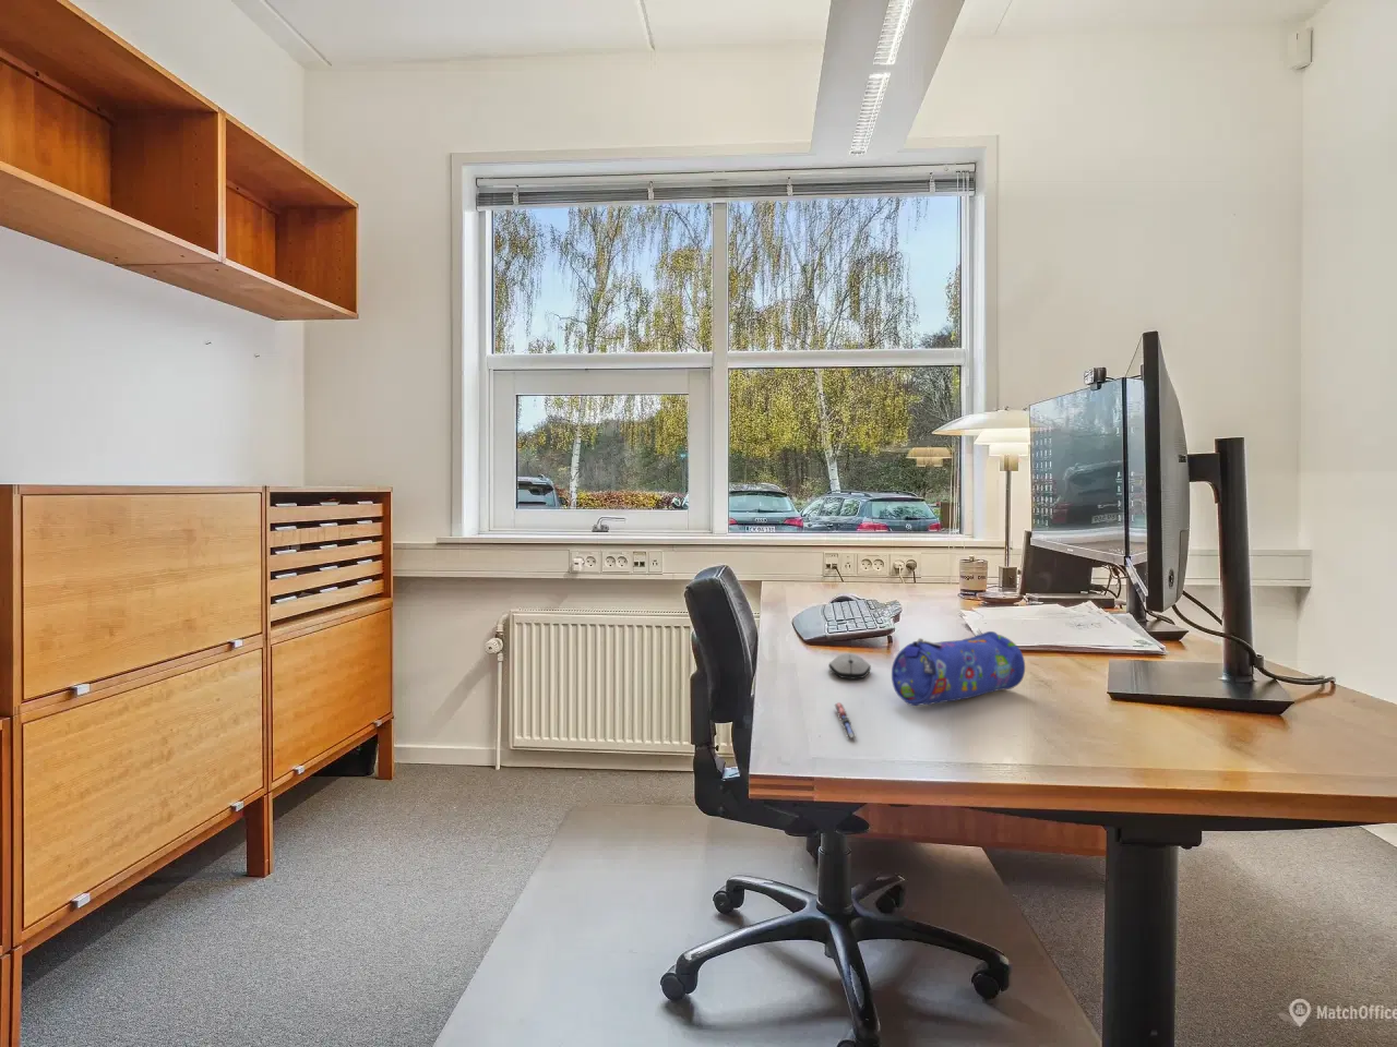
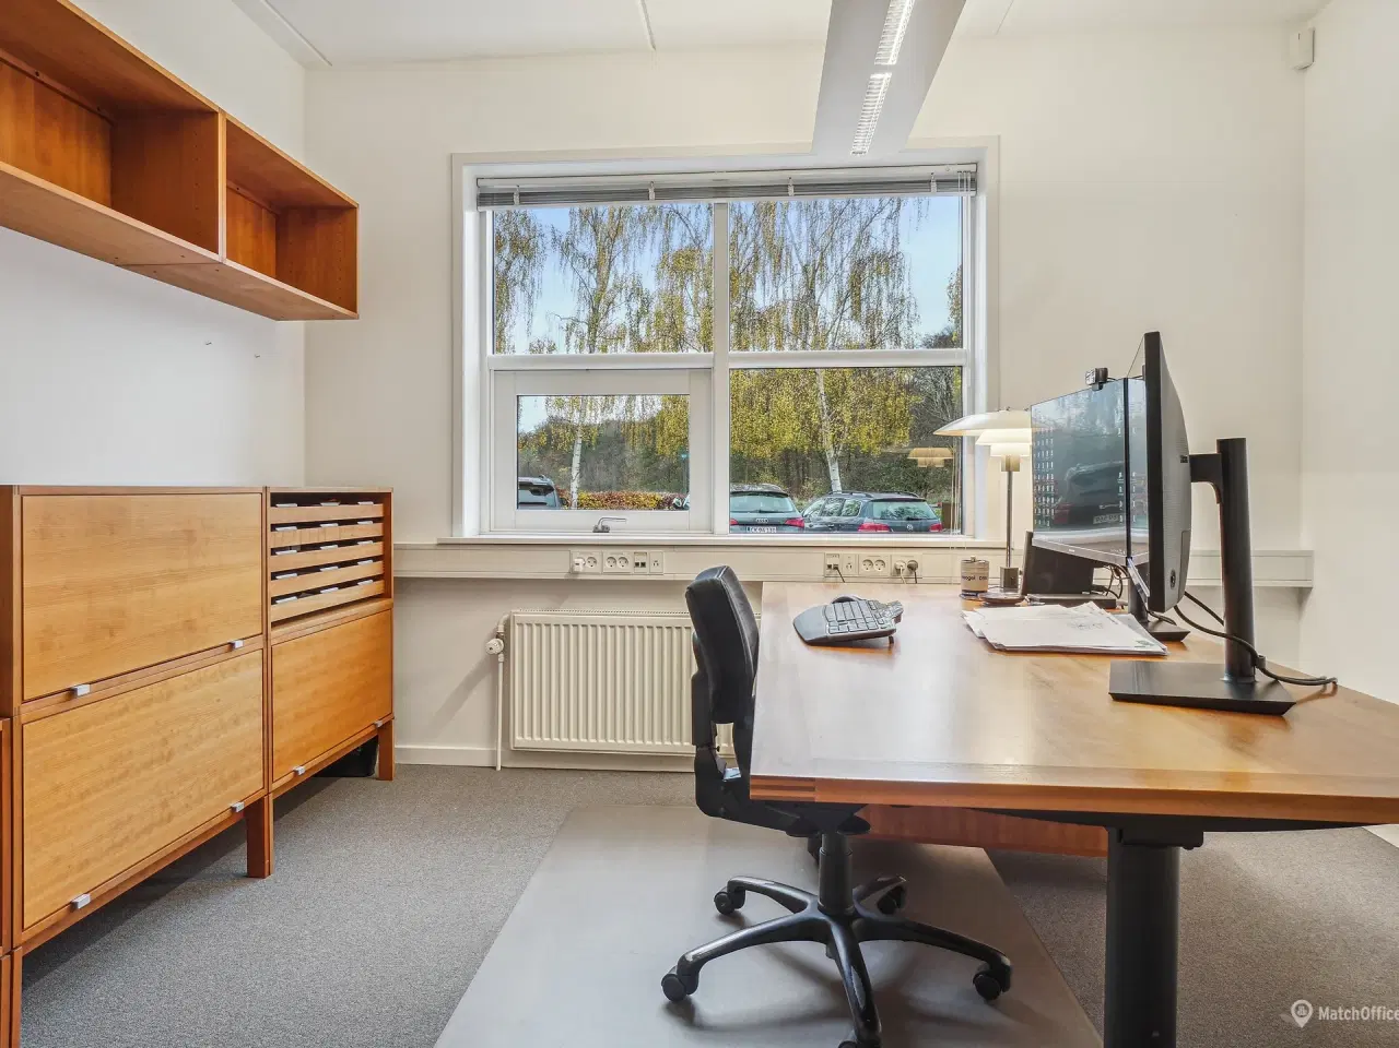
- computer mouse (849, 663)
- pencil case (957, 665)
- pen (845, 719)
